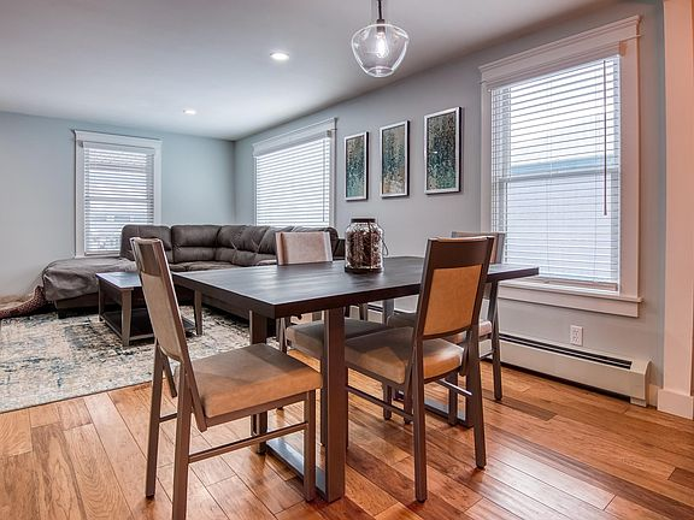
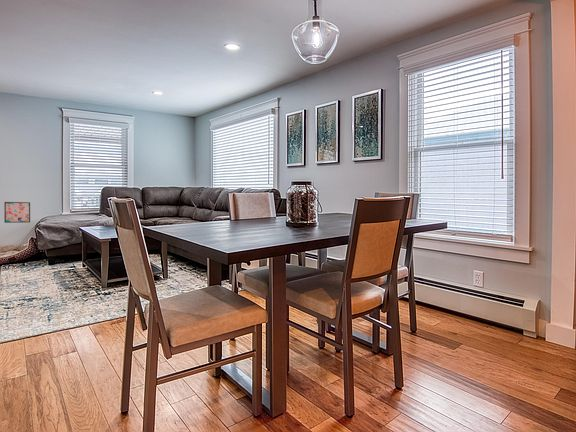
+ wall art (17, 212)
